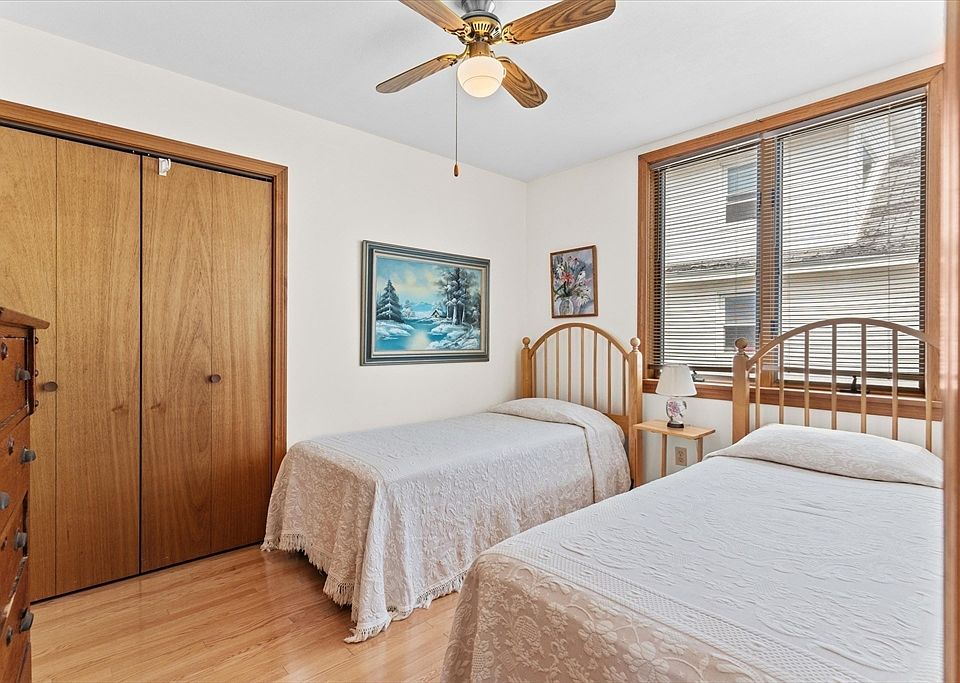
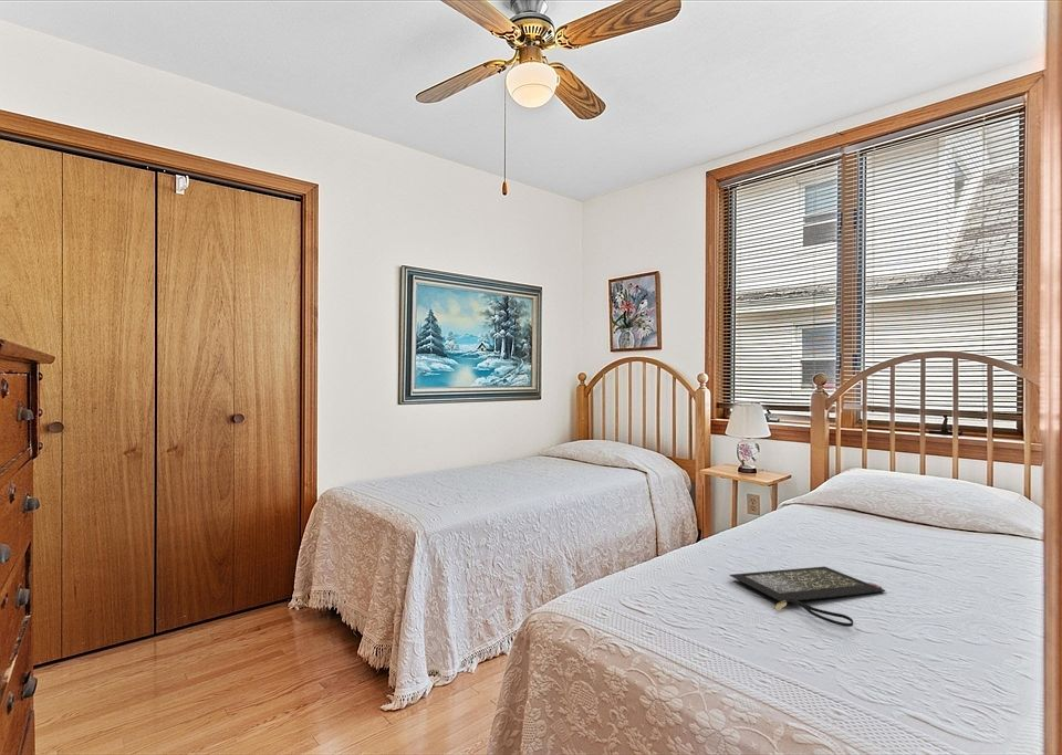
+ clutch bag (802, 584)
